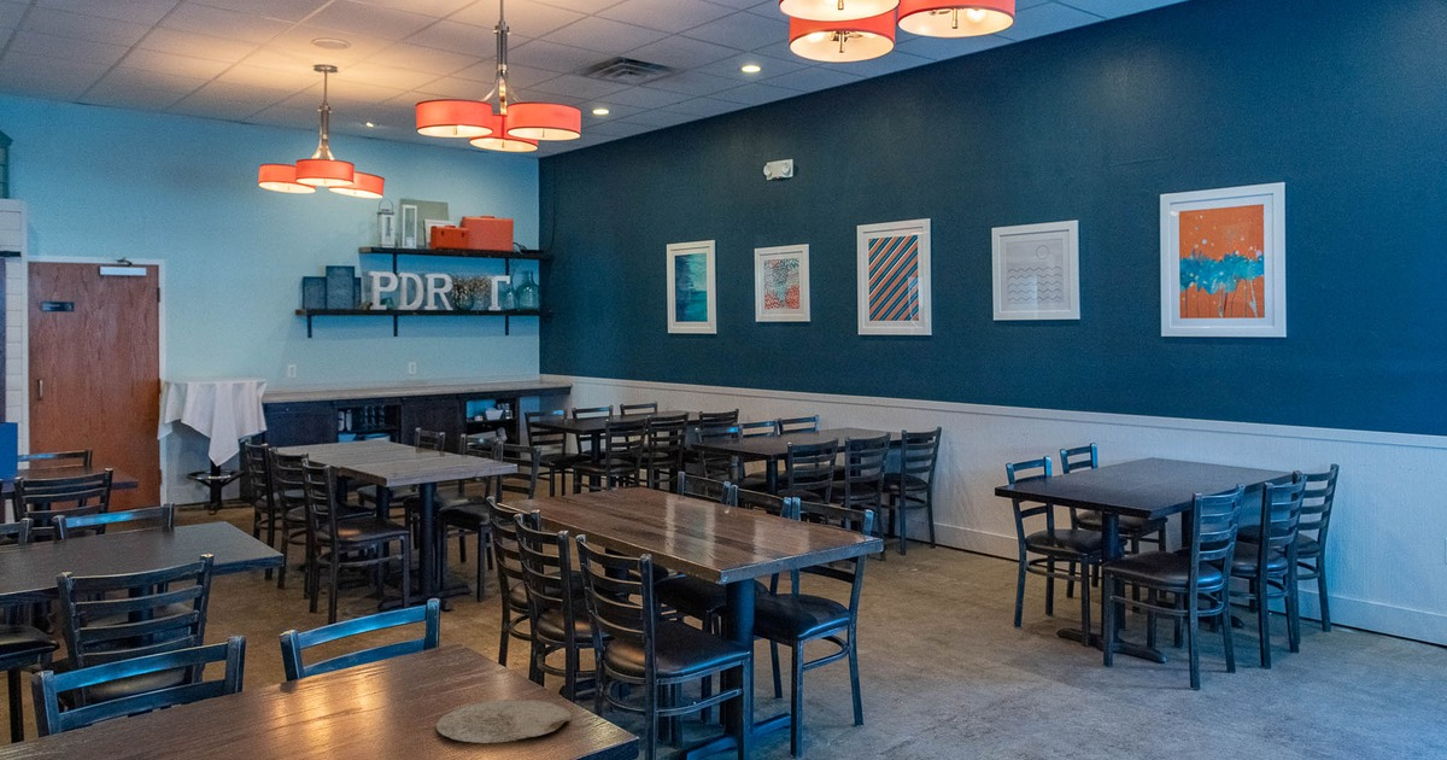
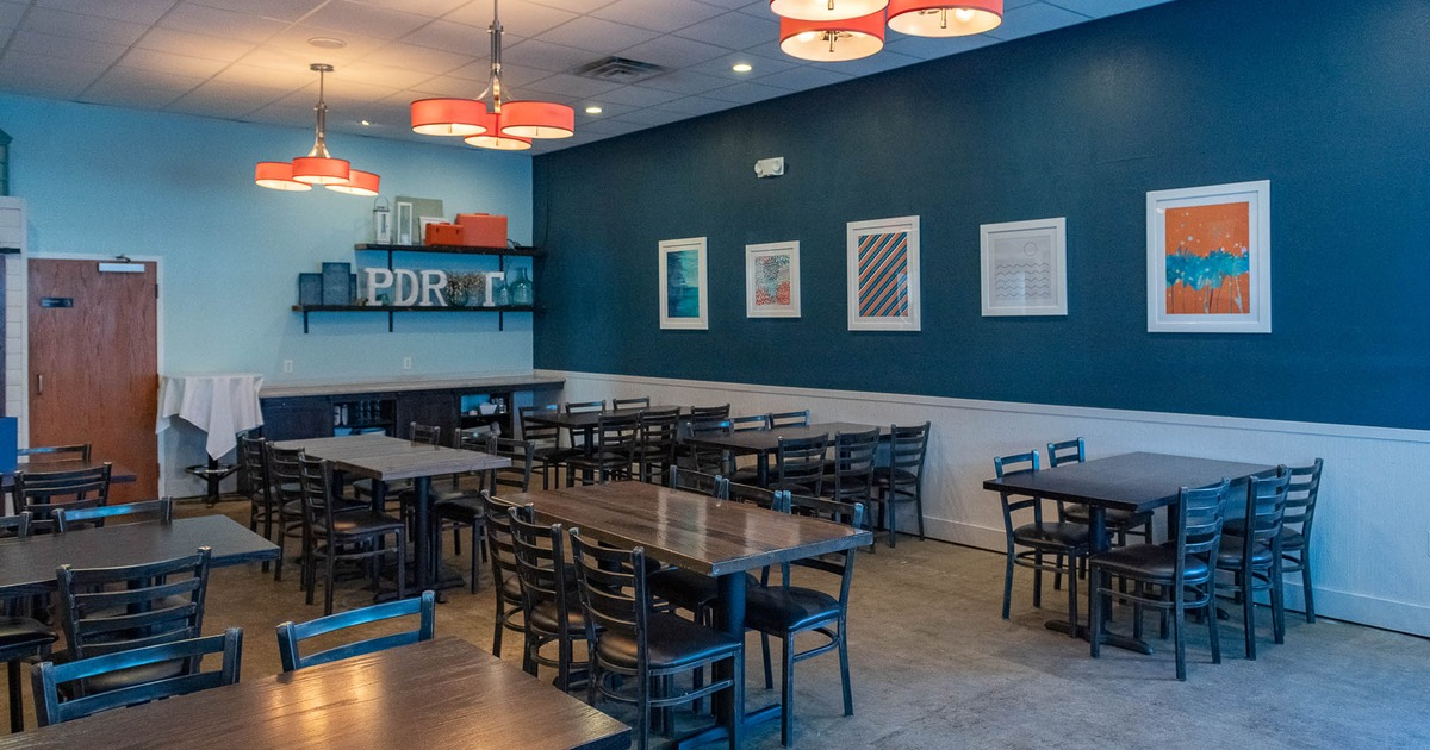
- plate (504, 718)
